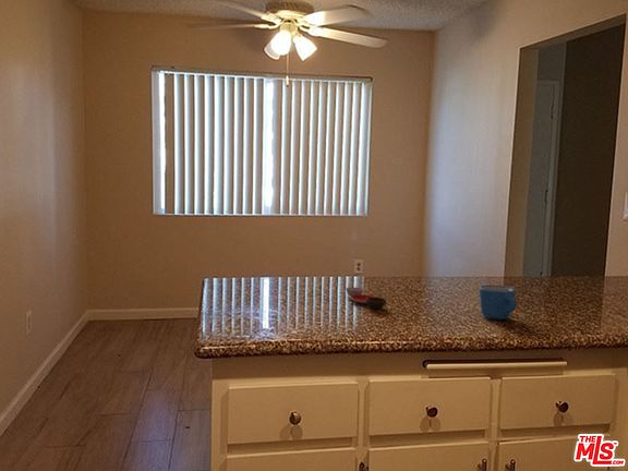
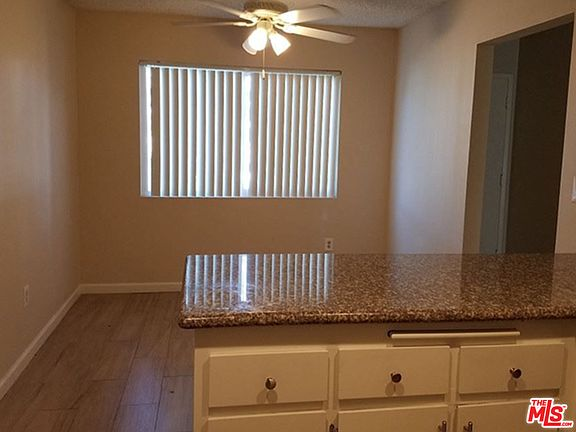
- mug (499, 304)
- bowl (364, 298)
